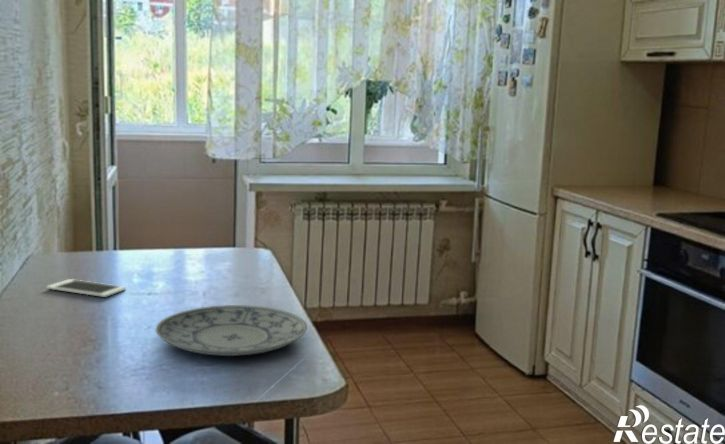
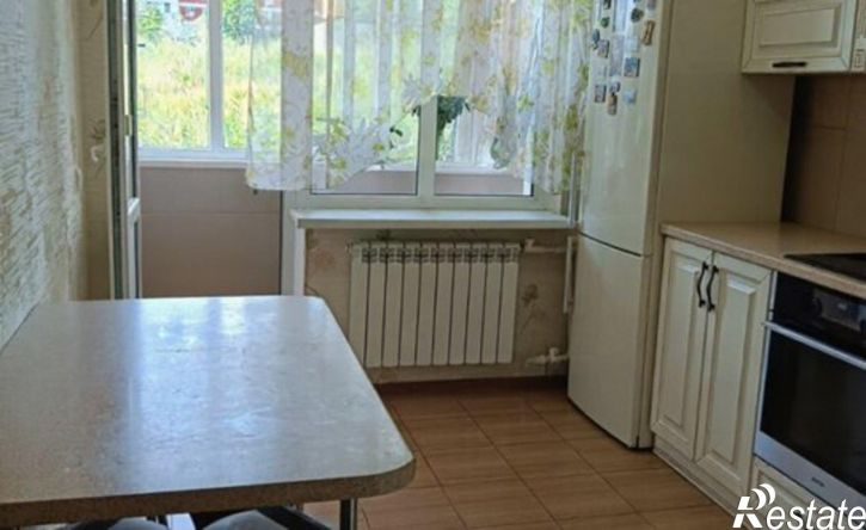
- cell phone (86, 287)
- plate (232, 333)
